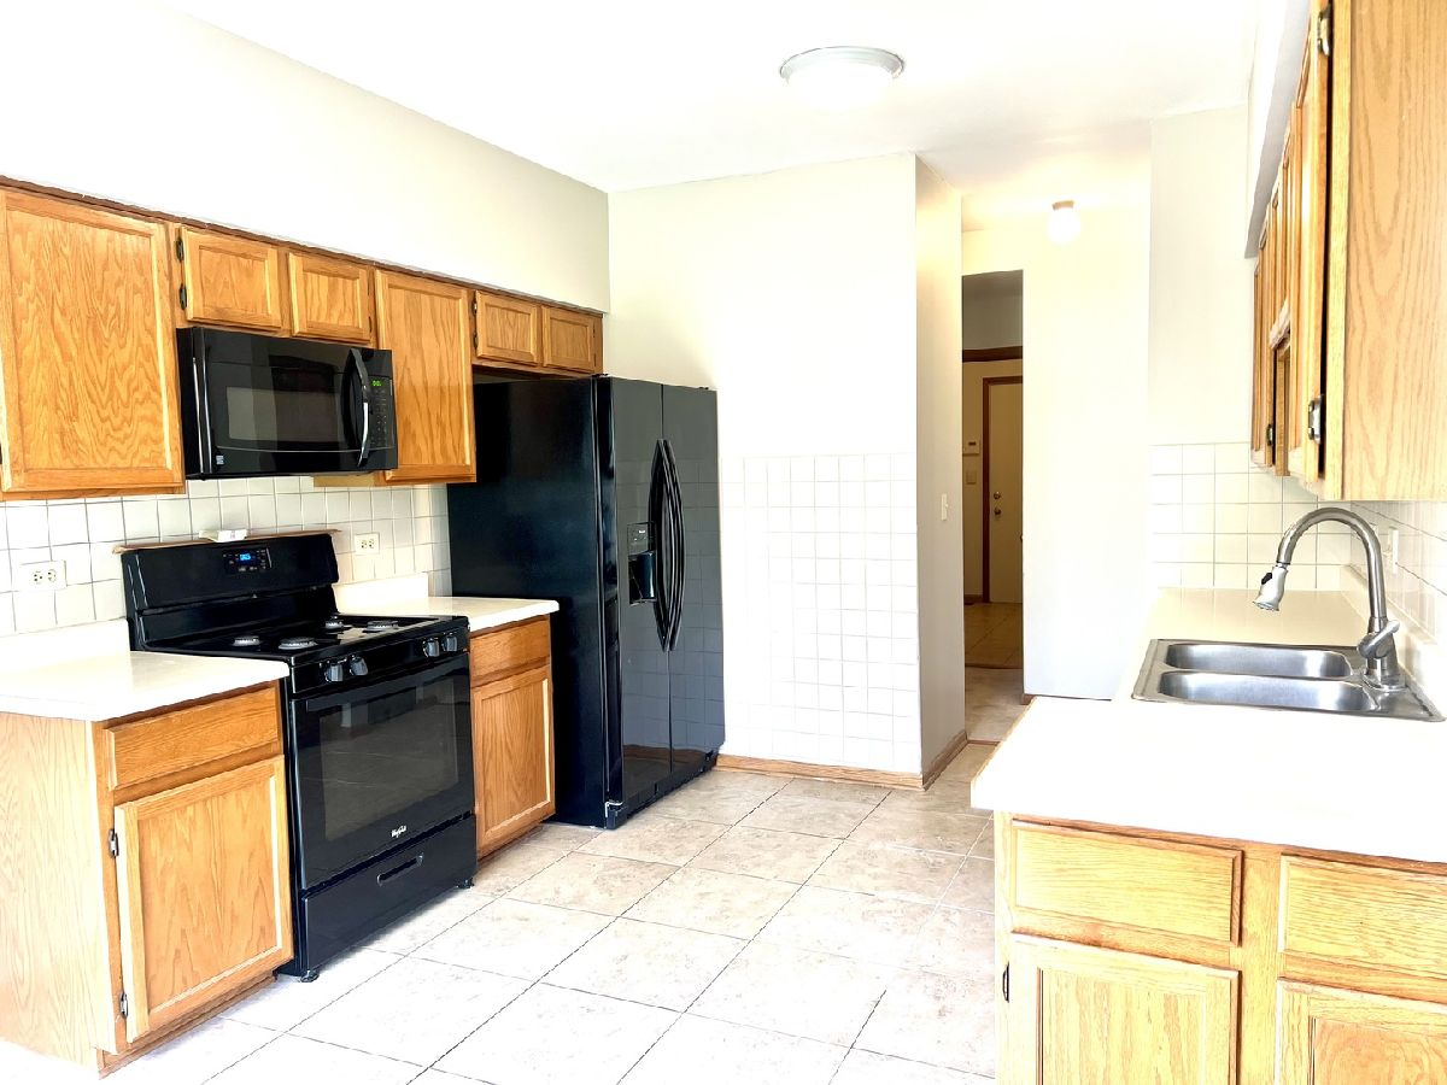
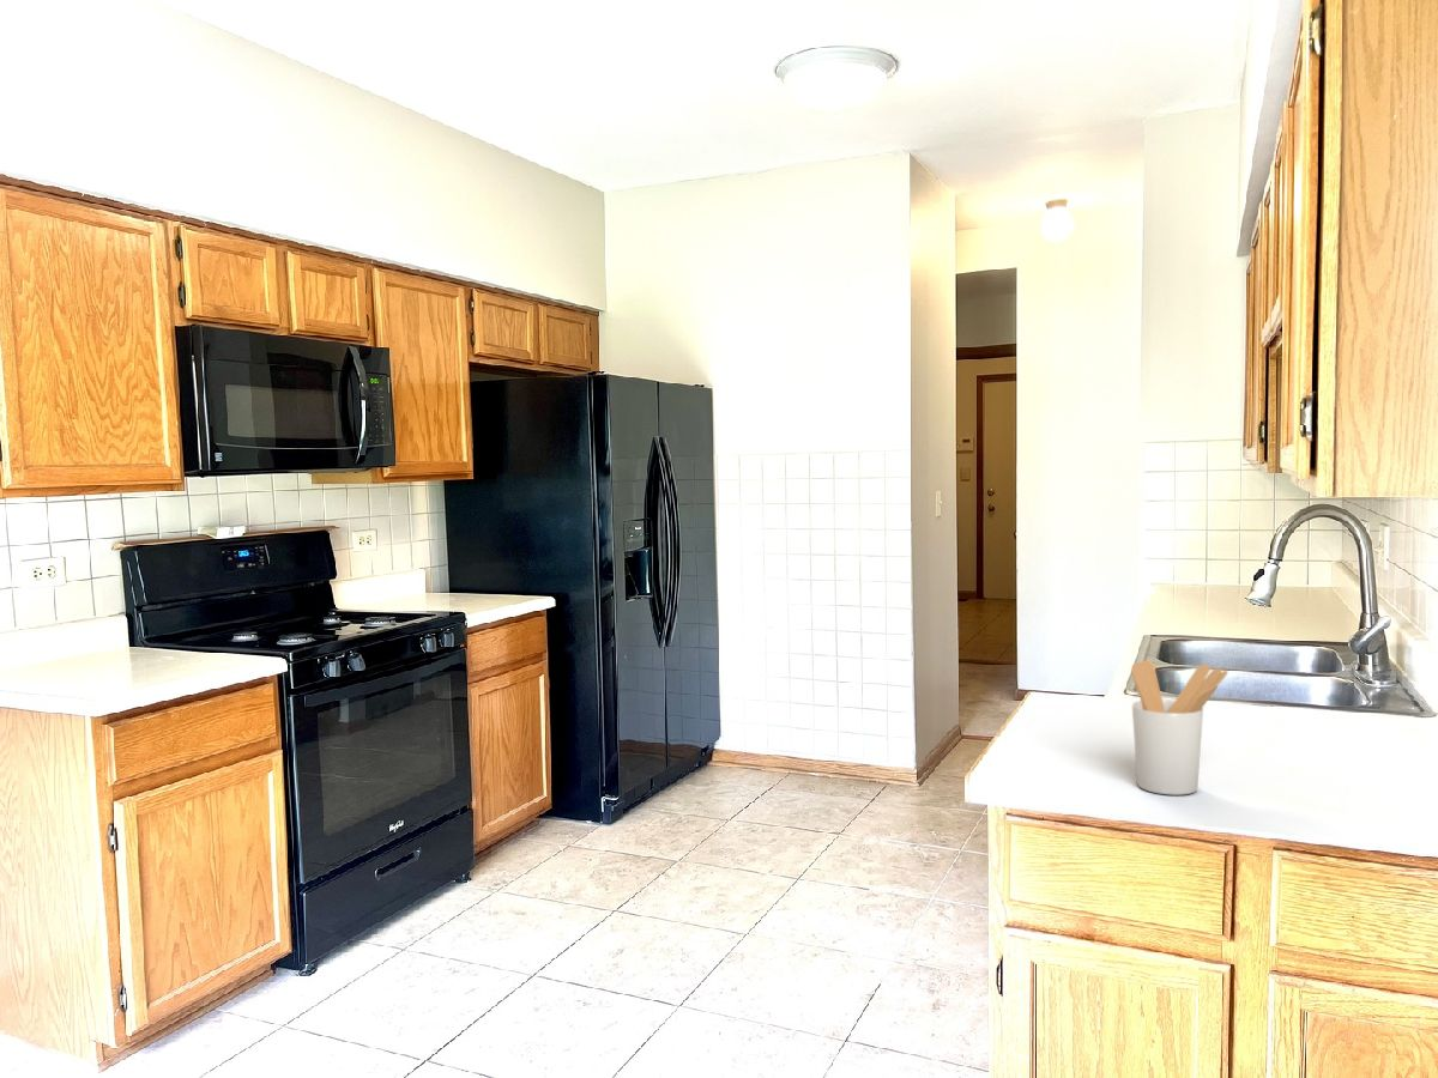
+ utensil holder (1180, 725)
